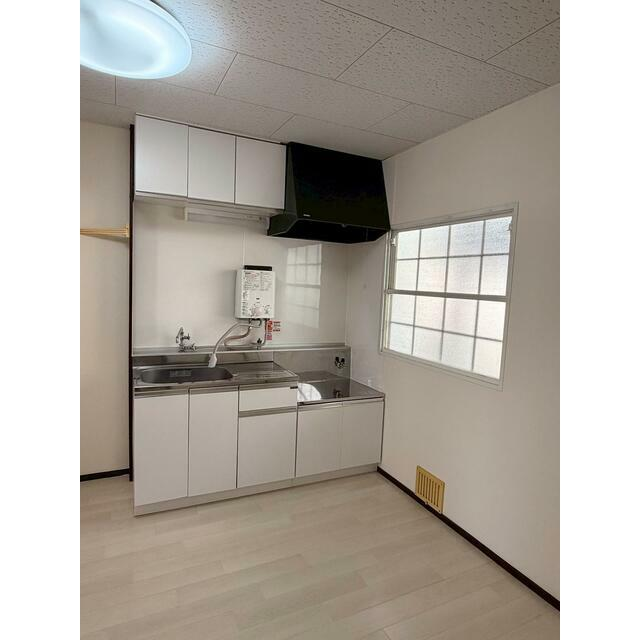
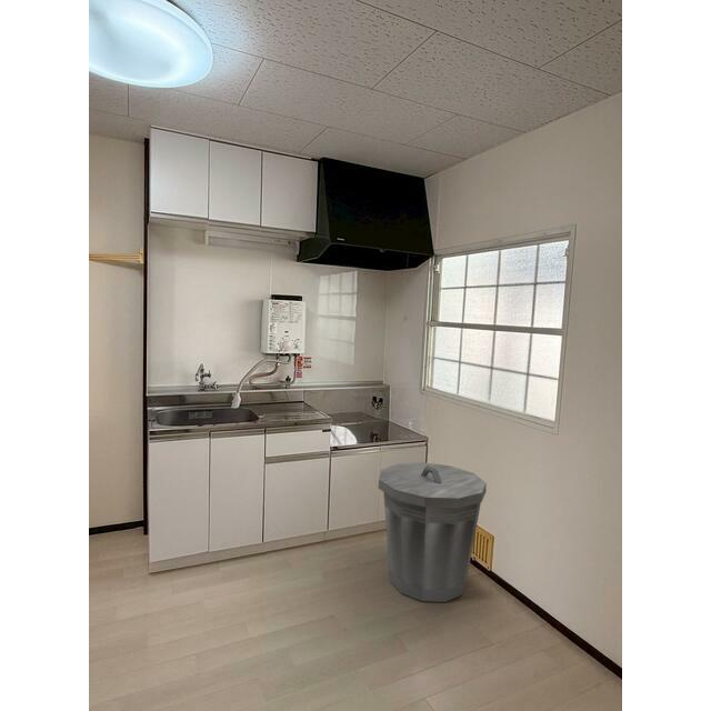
+ trash can (429, 523)
